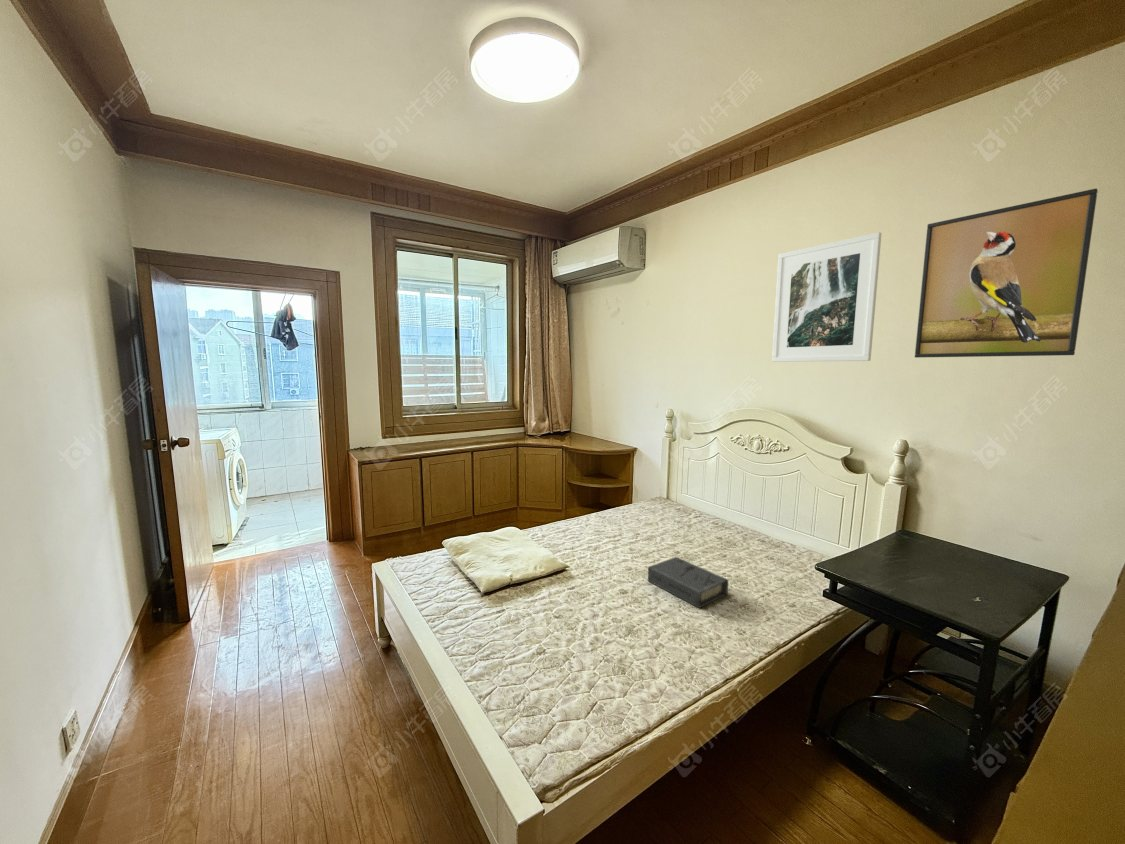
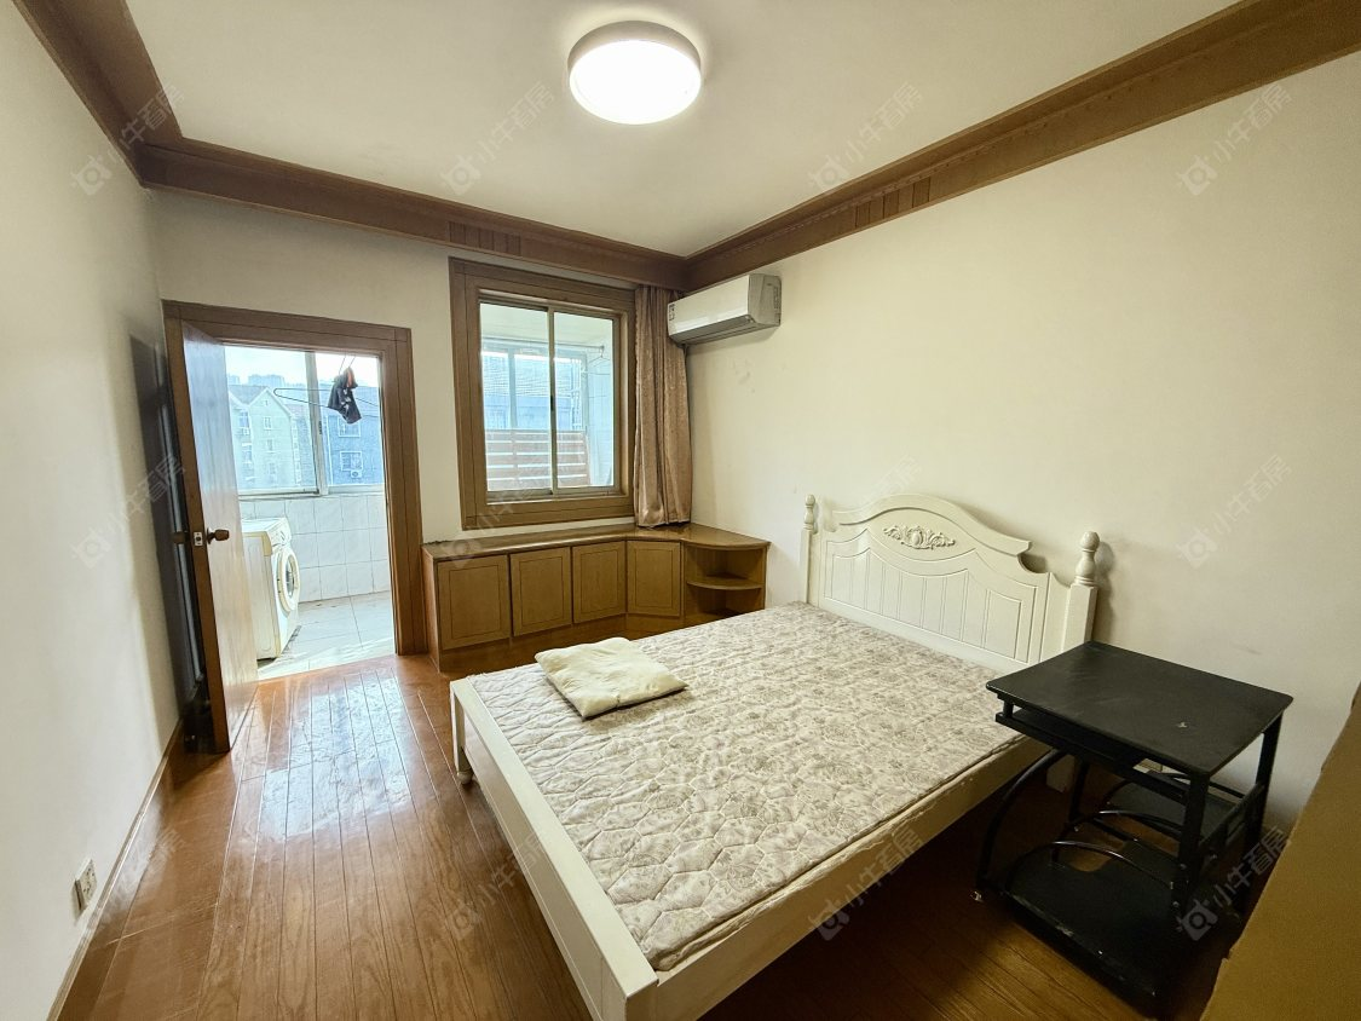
- book (686, 579)
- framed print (994, 284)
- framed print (821, 303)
